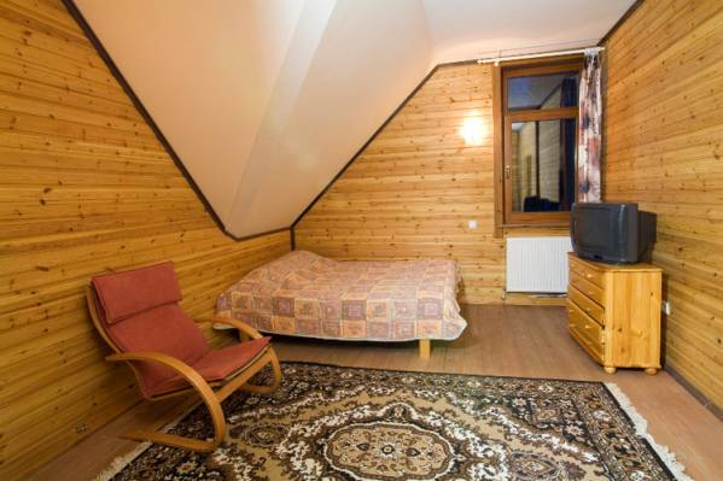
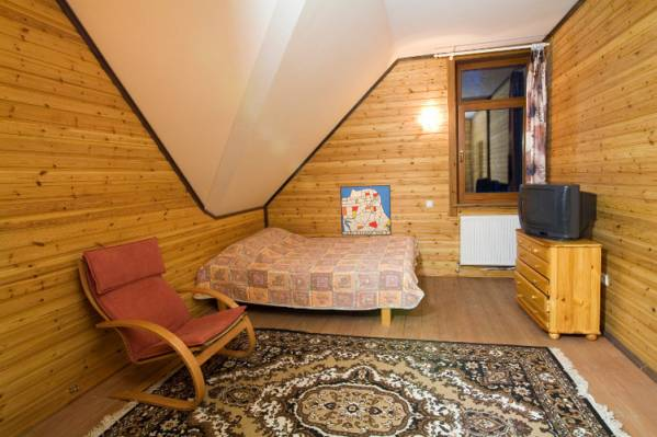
+ wall art (365, 210)
